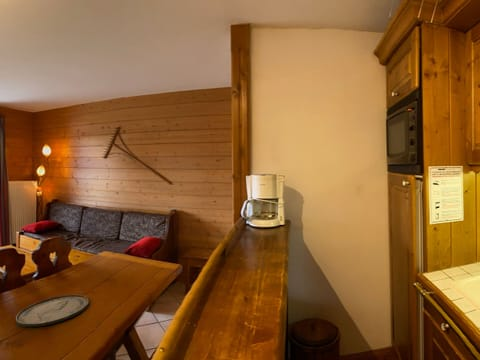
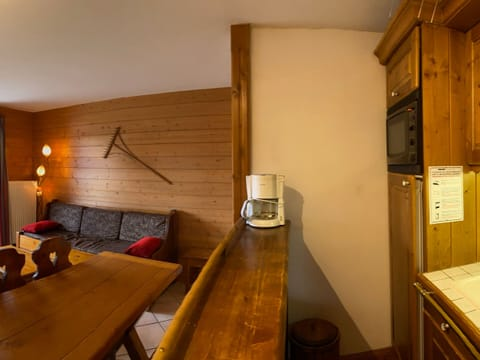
- plate (54, 309)
